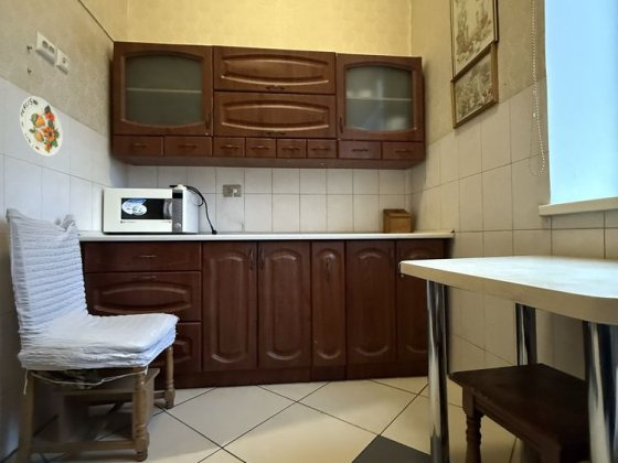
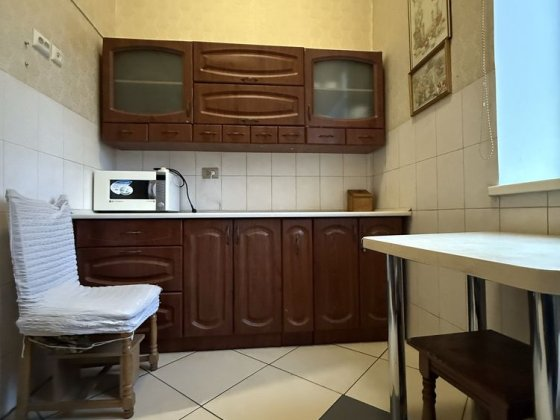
- decorative plate (41, 127)
